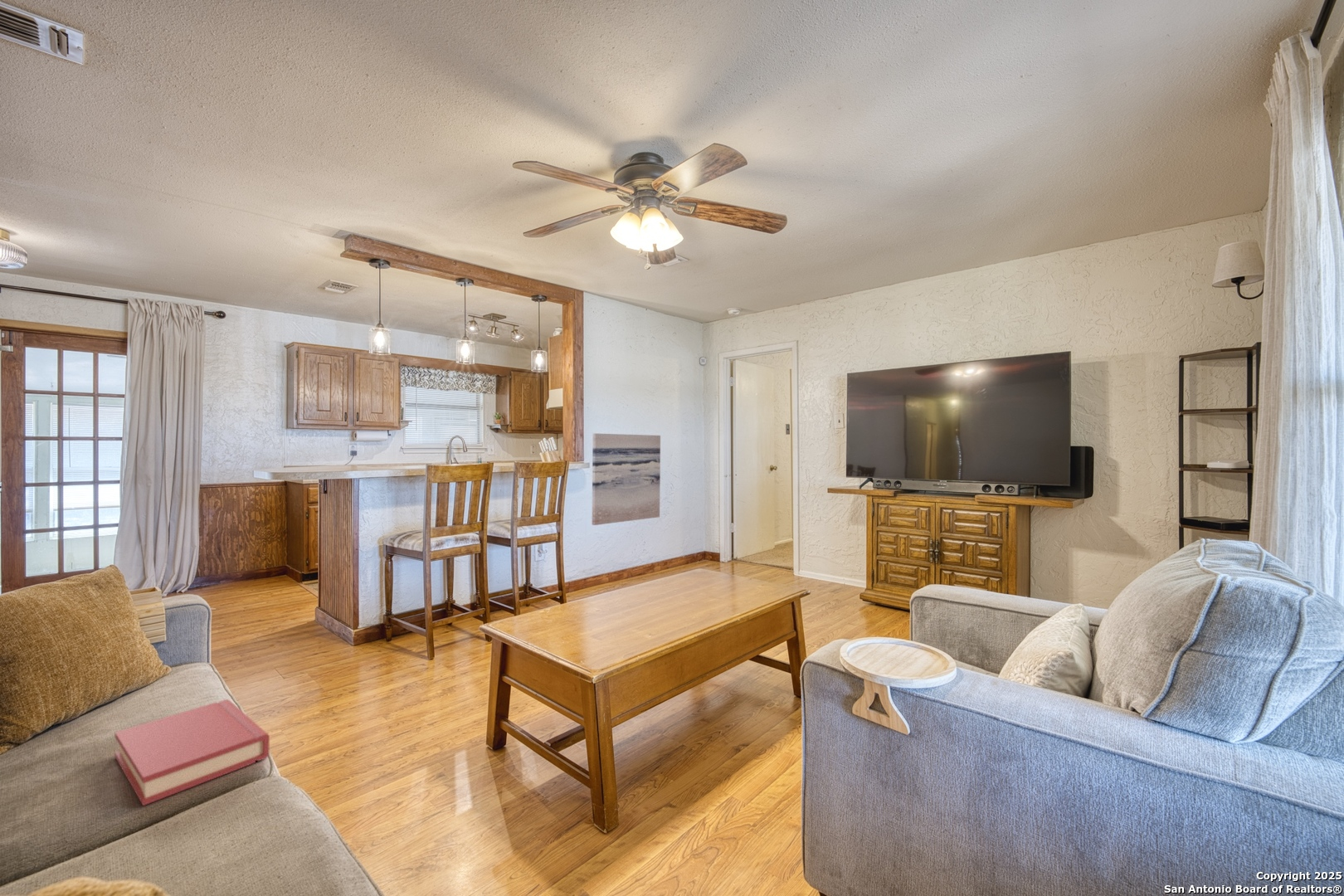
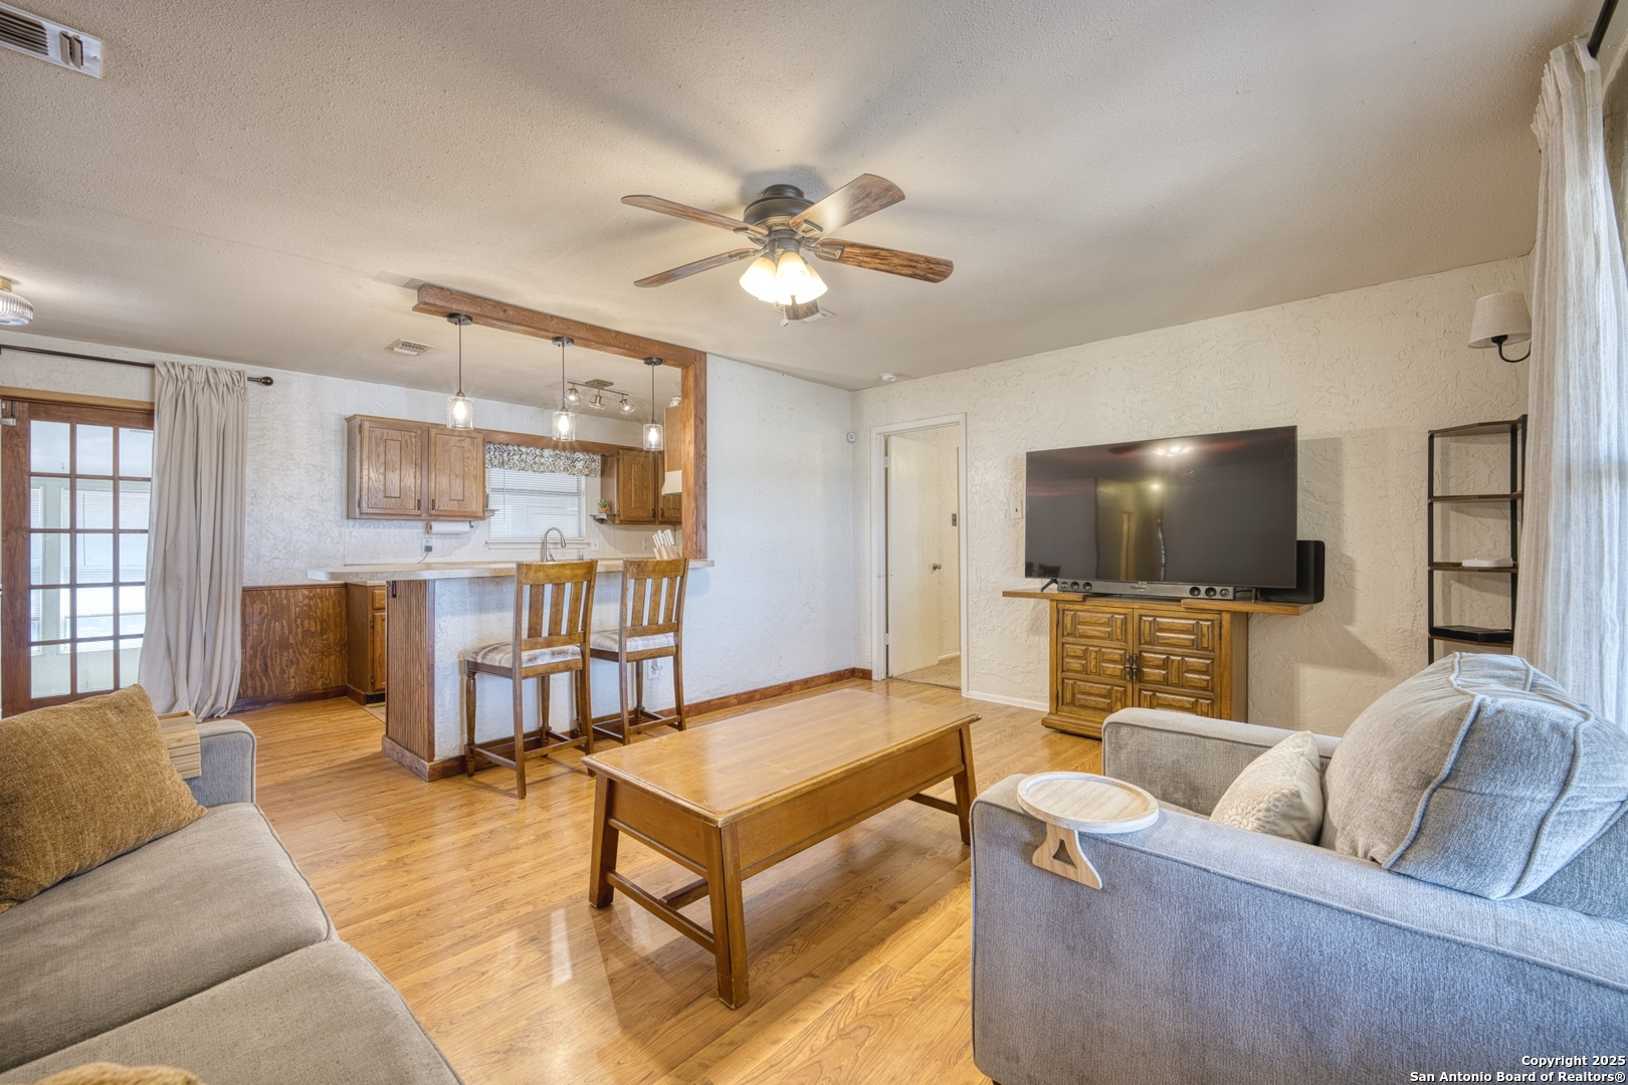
- wall art (626, 477)
- hardback book (192, 744)
